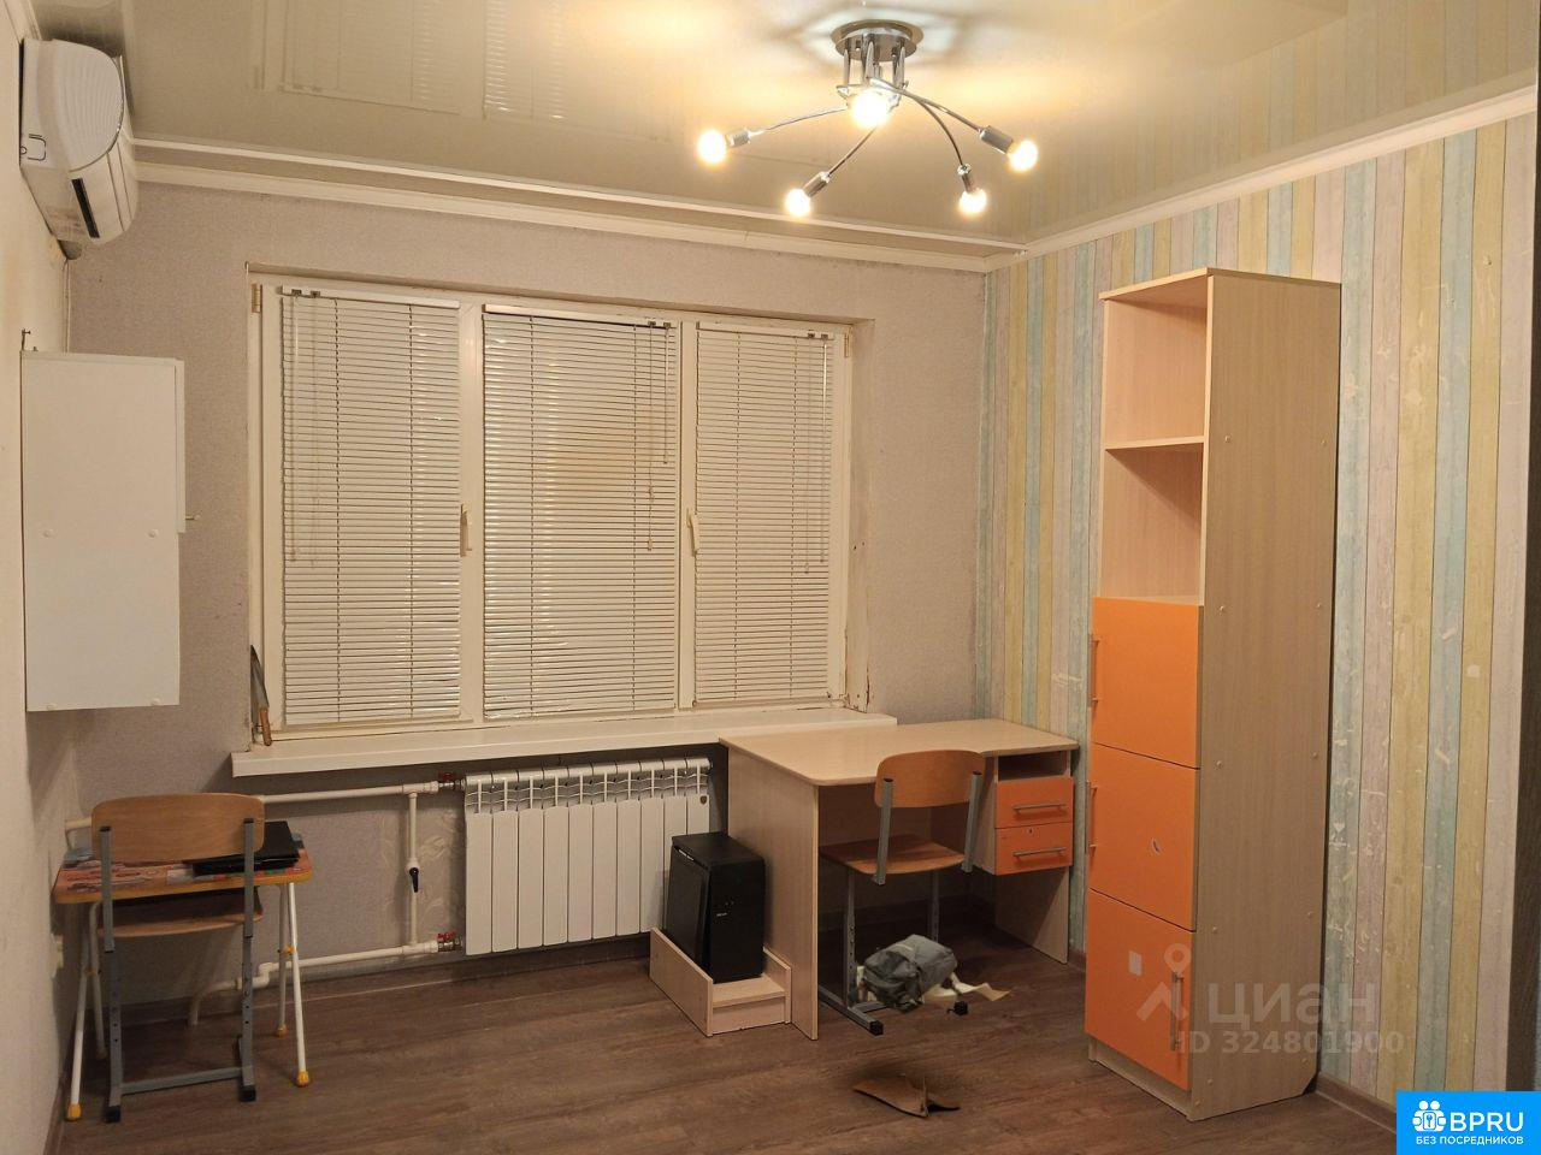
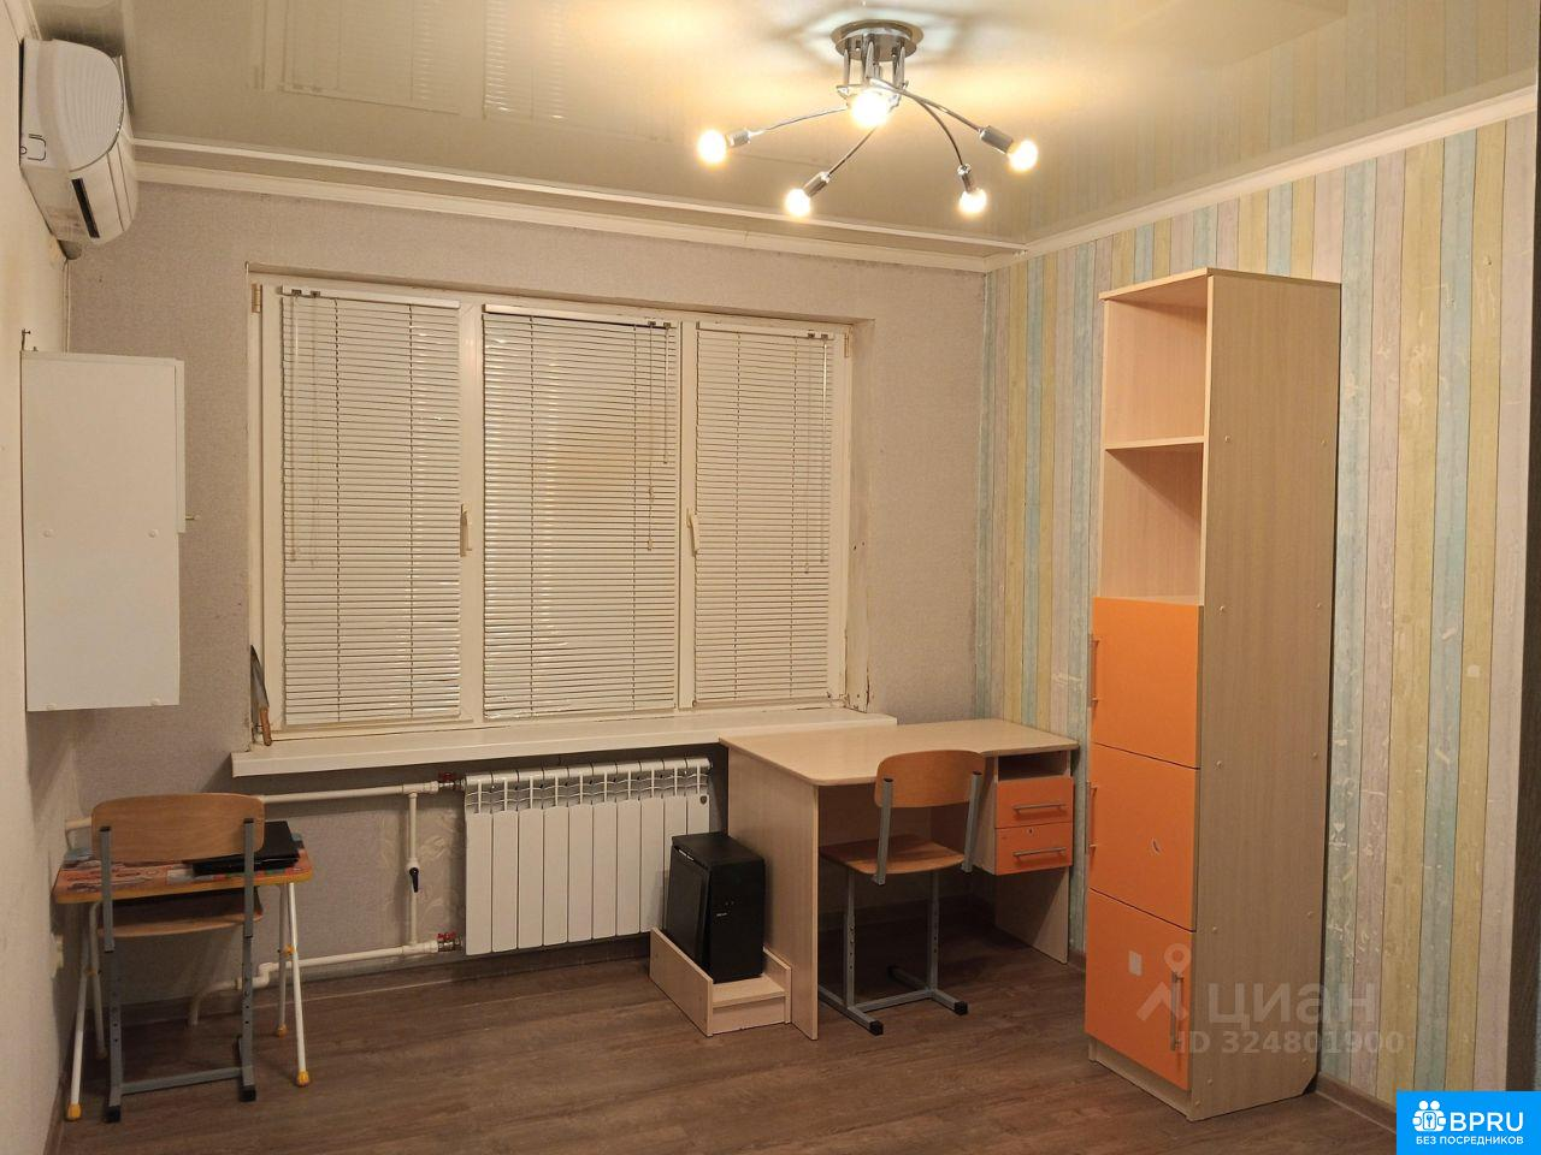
- backpack (938, 1005)
